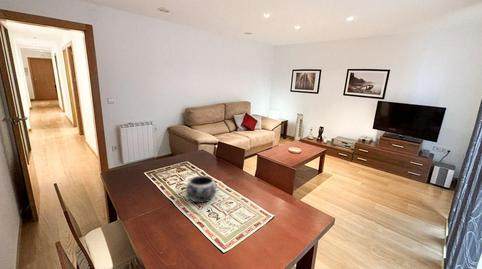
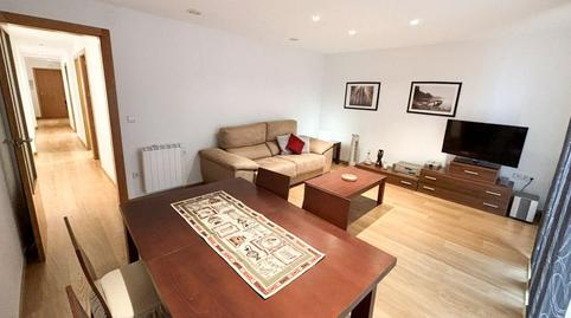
- decorative bowl (201, 188)
